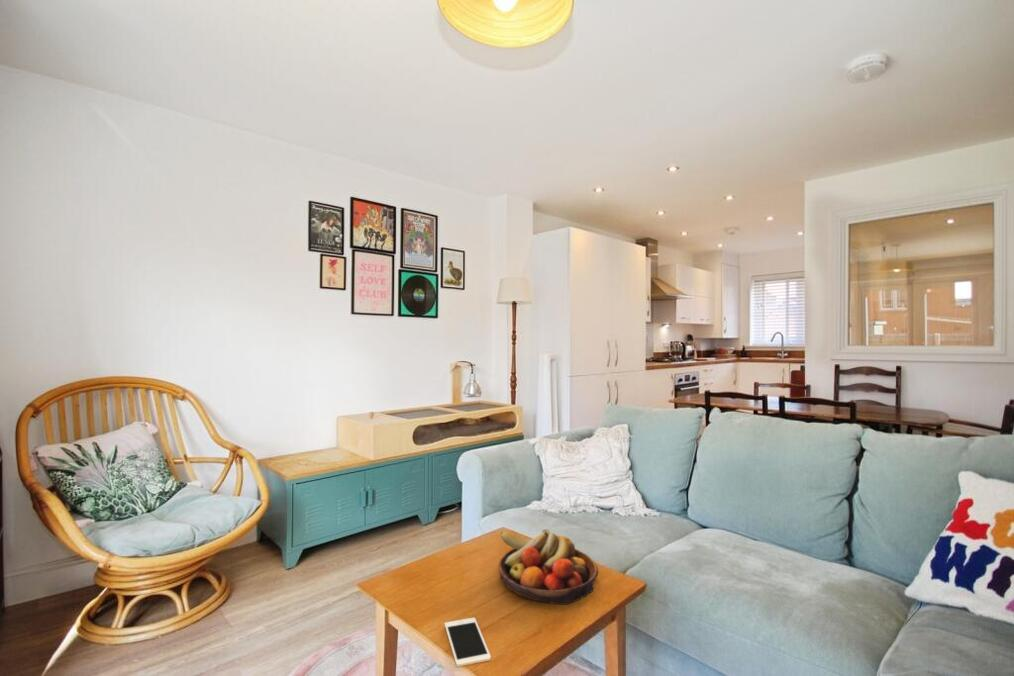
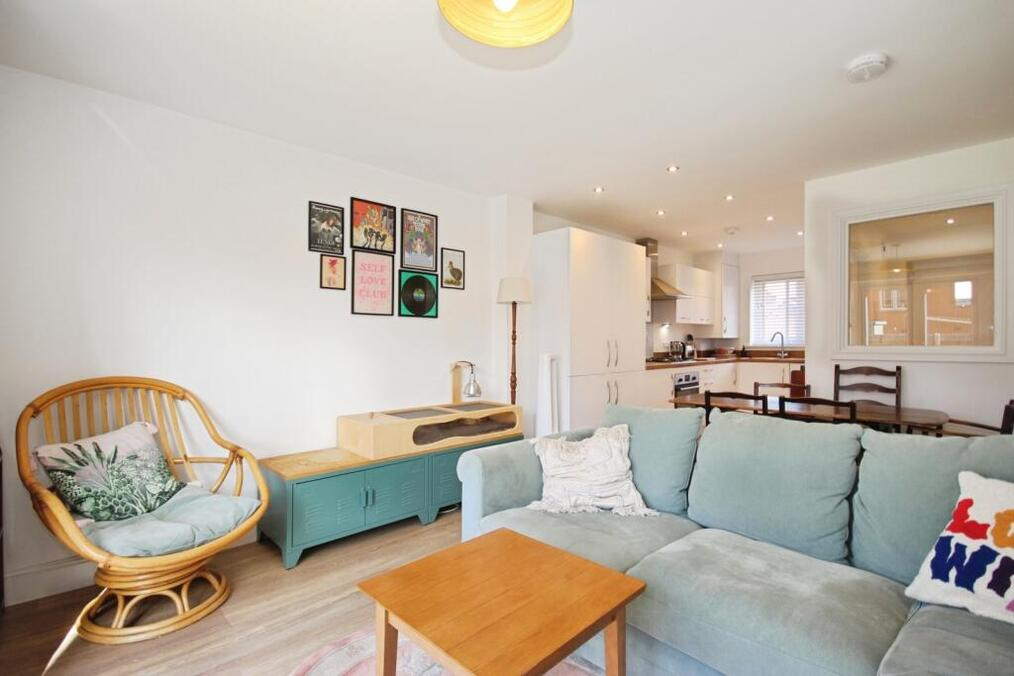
- fruit bowl (546, 560)
- cell phone (466, 640)
